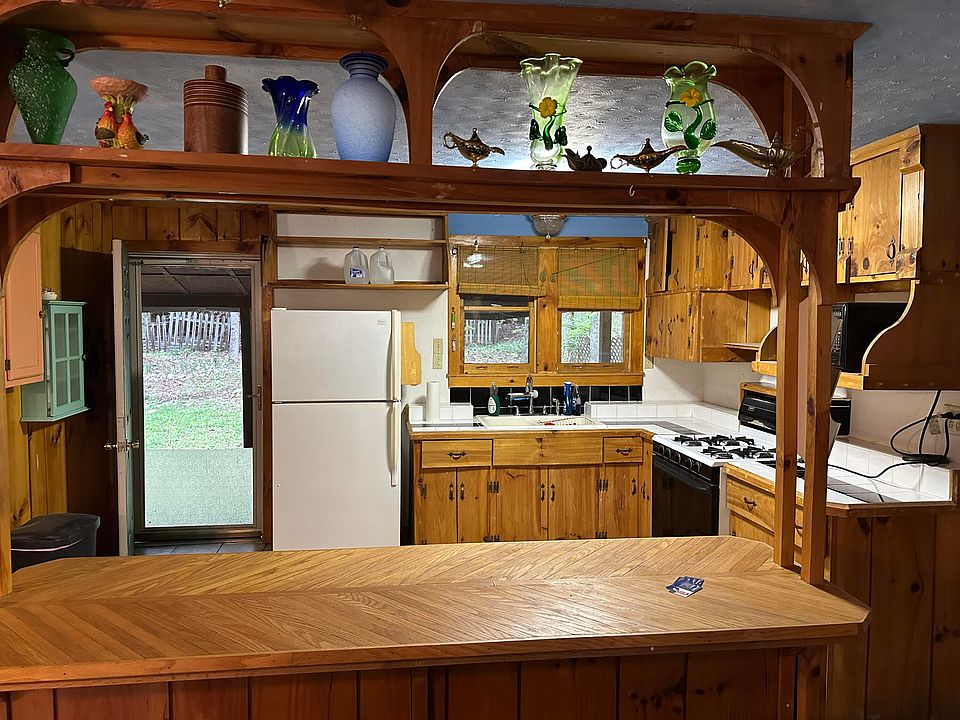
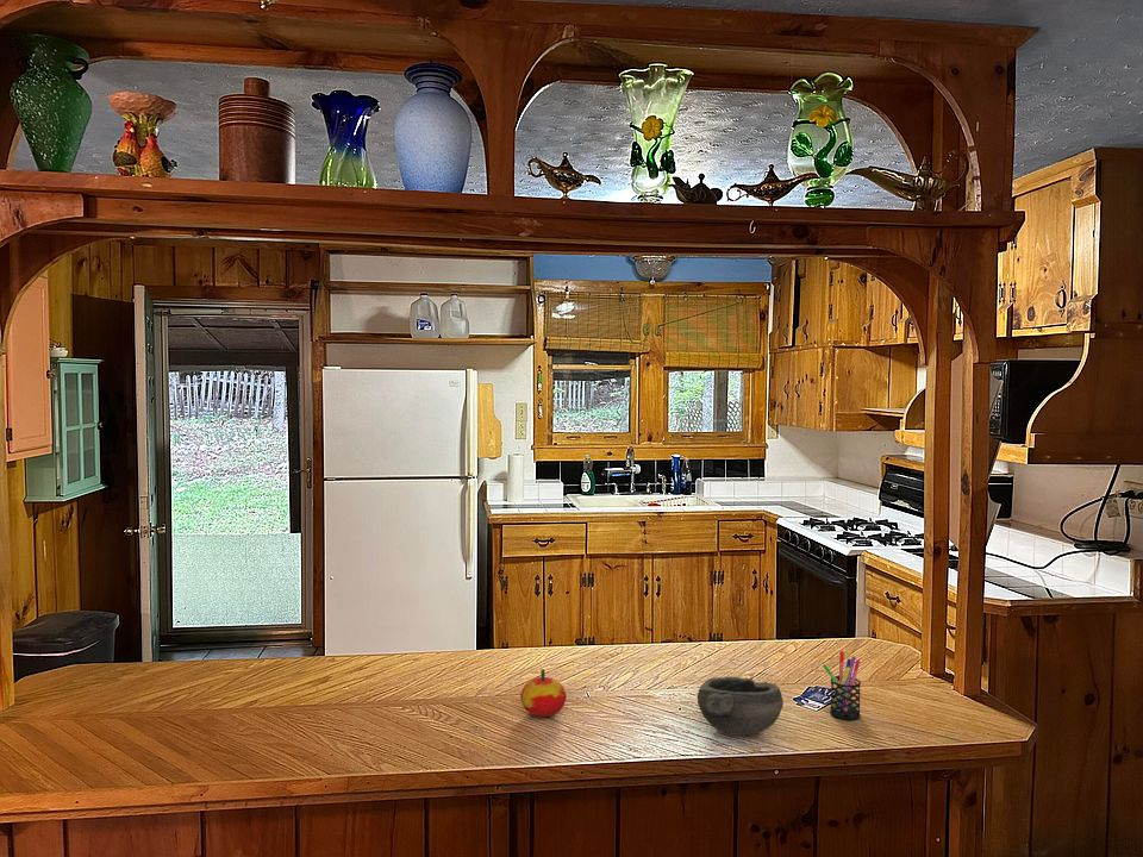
+ apple (543, 689)
+ pen holder (841, 683)
+ bowl (733, 706)
